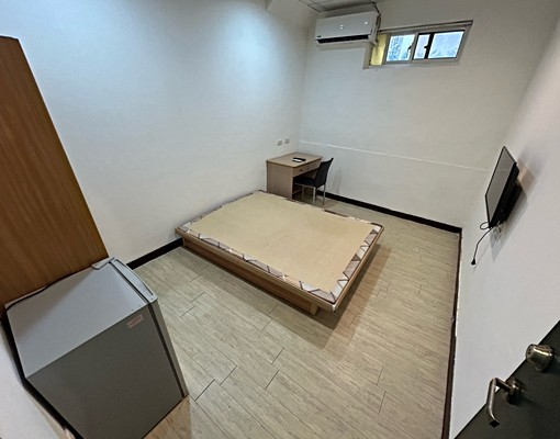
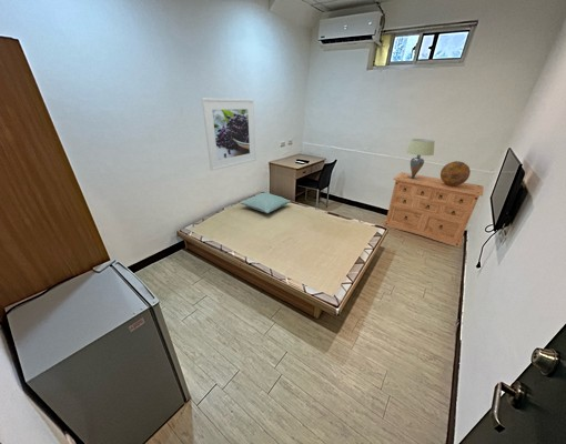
+ decorative sphere (454, 173)
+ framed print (232, 133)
+ pillow (265, 202)
+ dresser (428, 206)
+ lampshade (417, 159)
